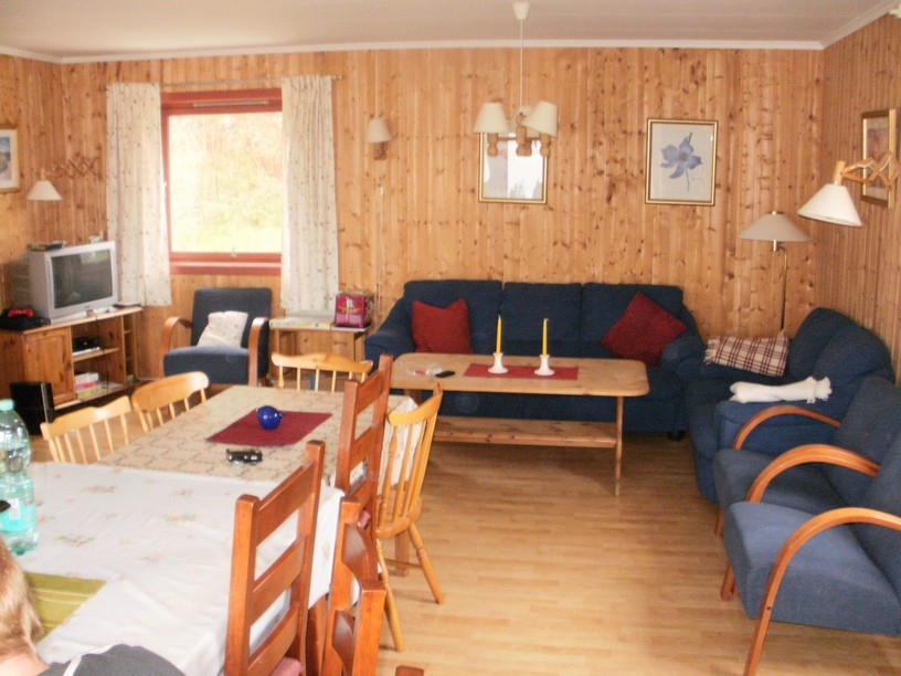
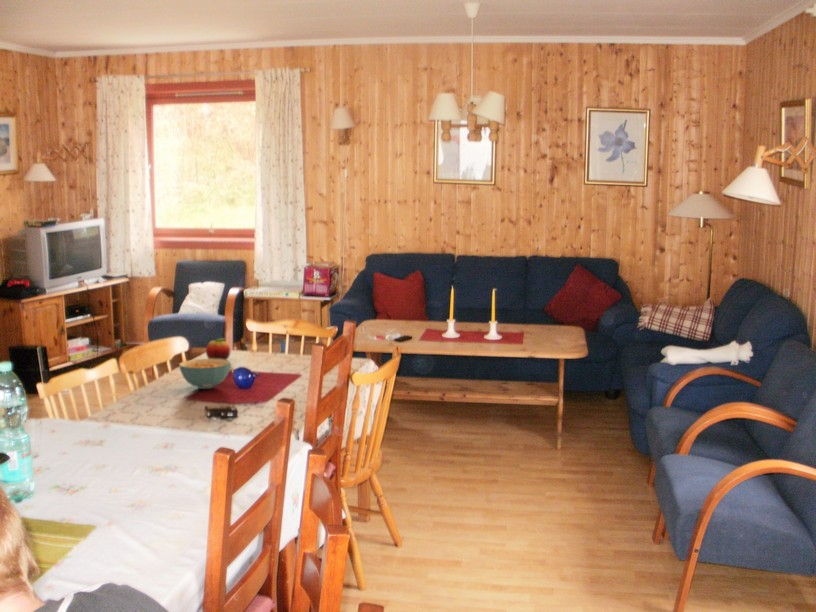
+ cereal bowl (205, 375)
+ fruit (218, 350)
